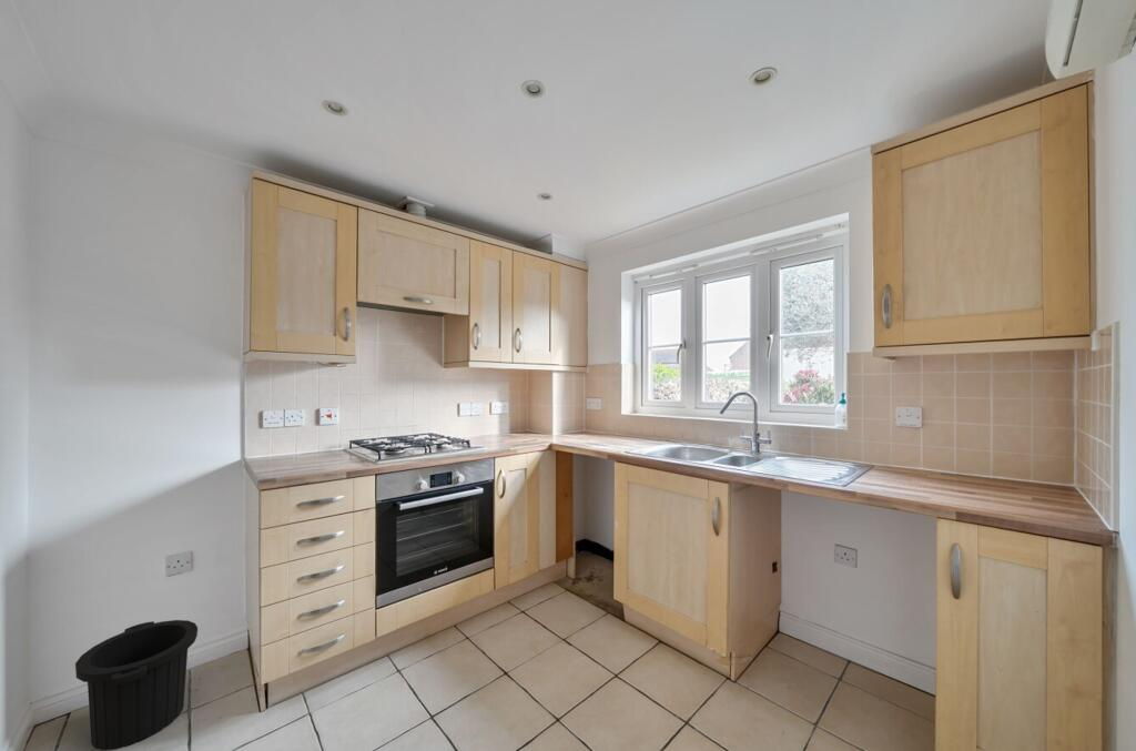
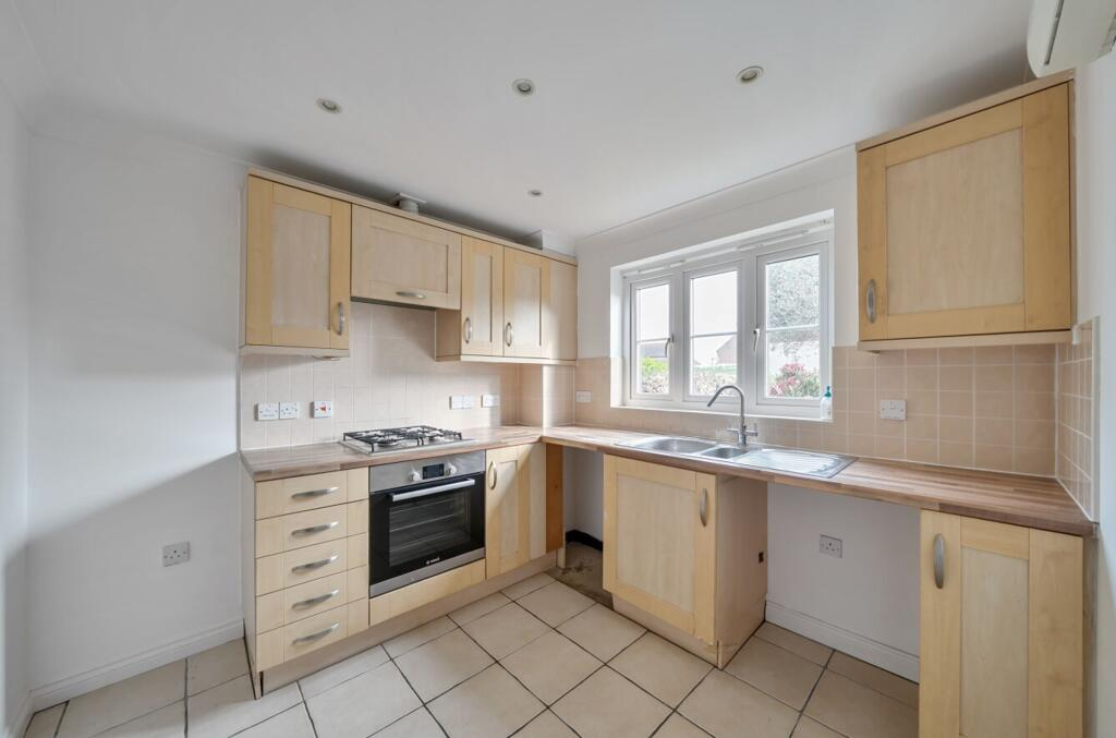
- trash can (140, 682)
